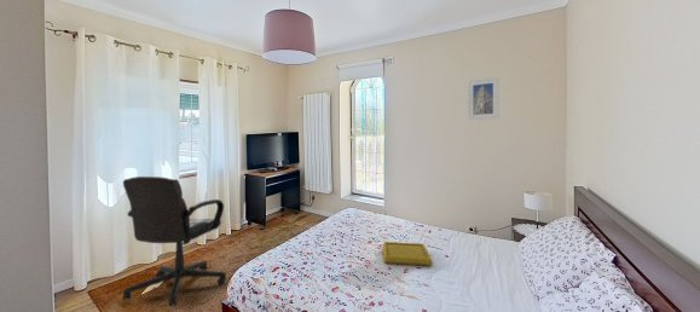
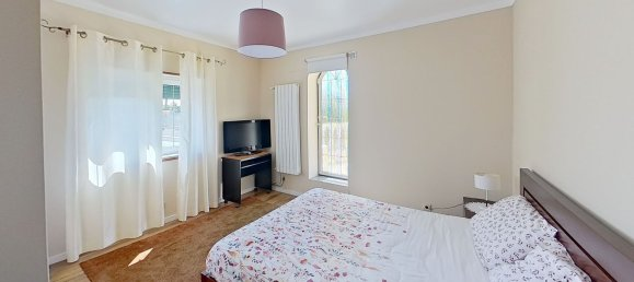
- serving tray (405, 253)
- chair (179, 230)
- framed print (482, 99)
